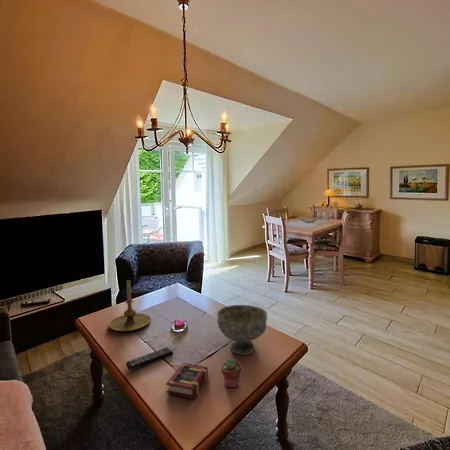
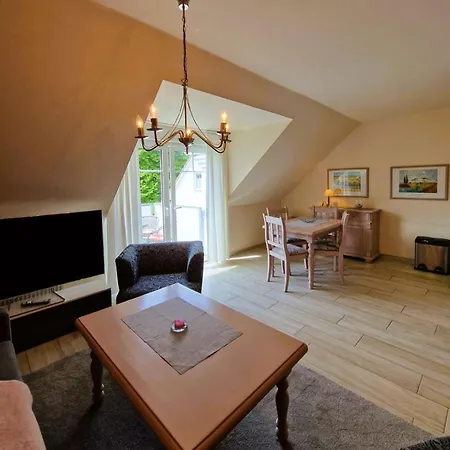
- potted succulent (231, 371)
- remote control (150, 358)
- book (188, 379)
- decorative bowl (242, 329)
- candle holder (129, 302)
